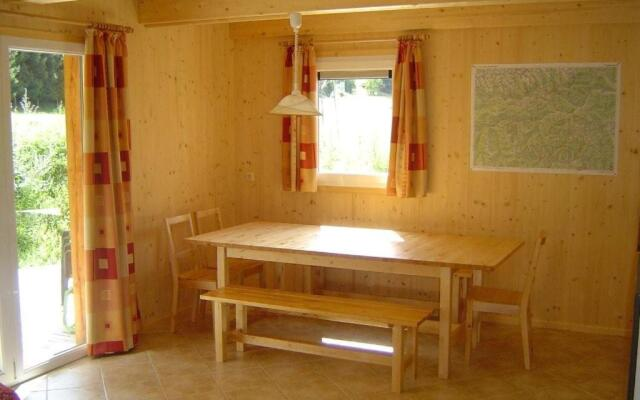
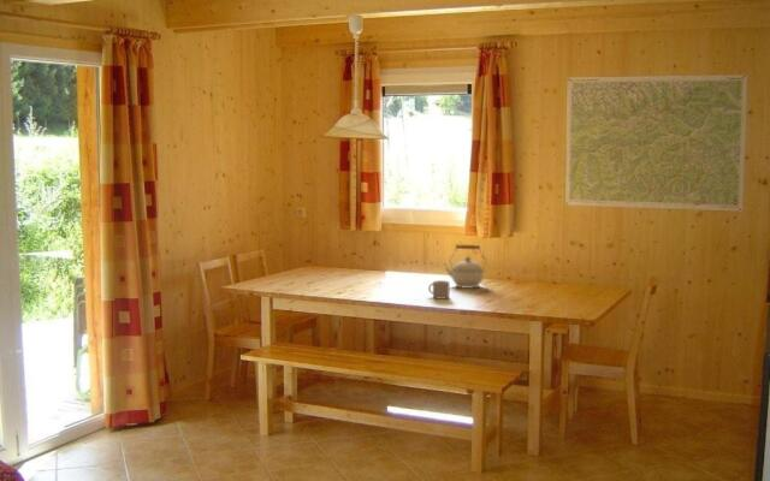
+ kettle (464, 265)
+ mug (438, 289)
